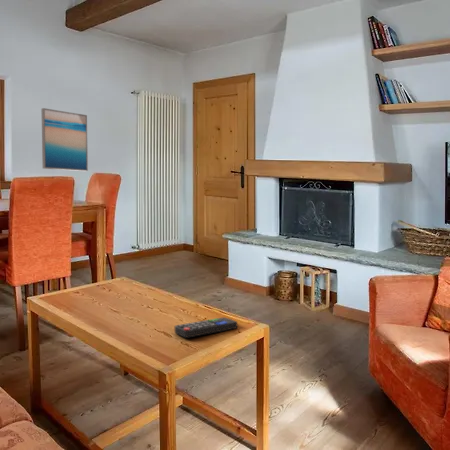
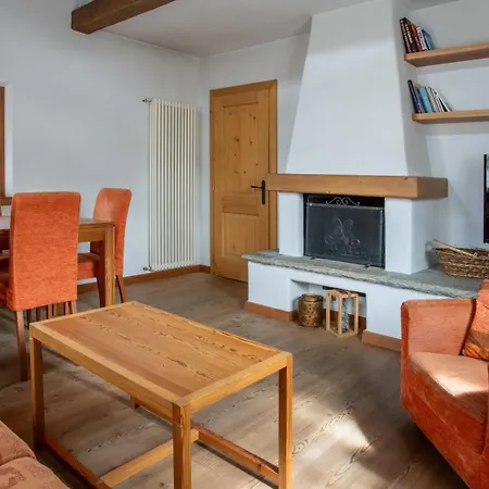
- remote control (206, 326)
- wall art (65, 140)
